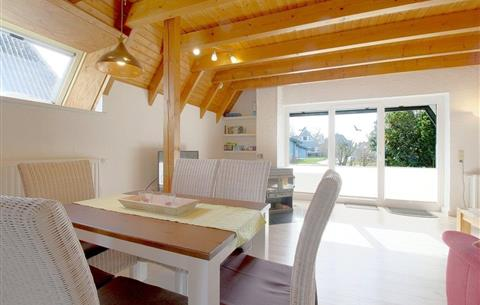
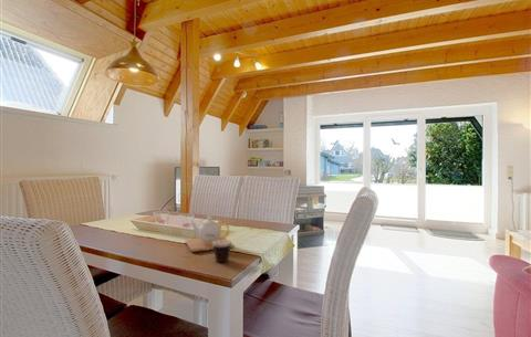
+ cup (217, 246)
+ teapot (208, 230)
